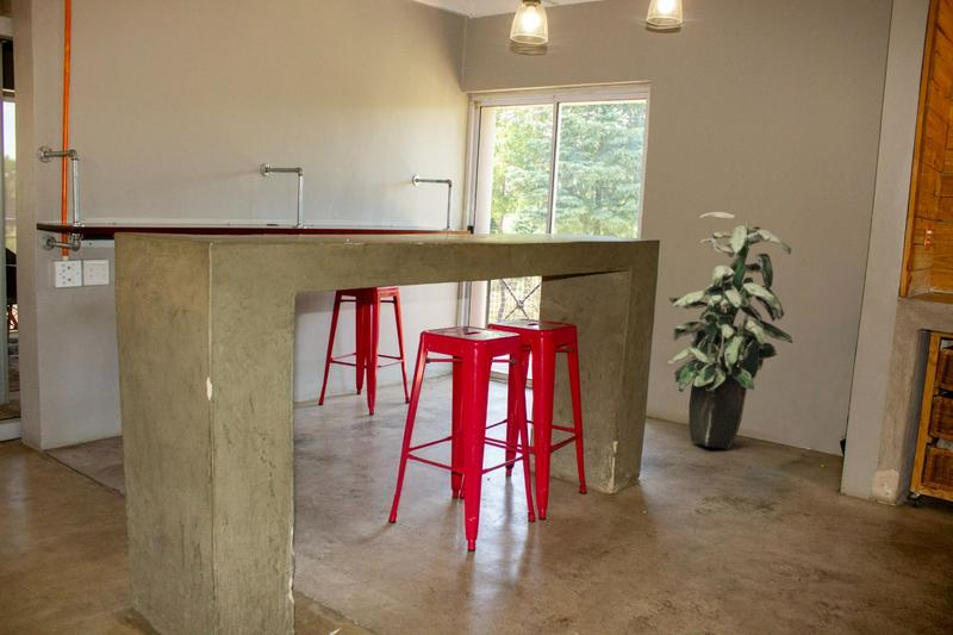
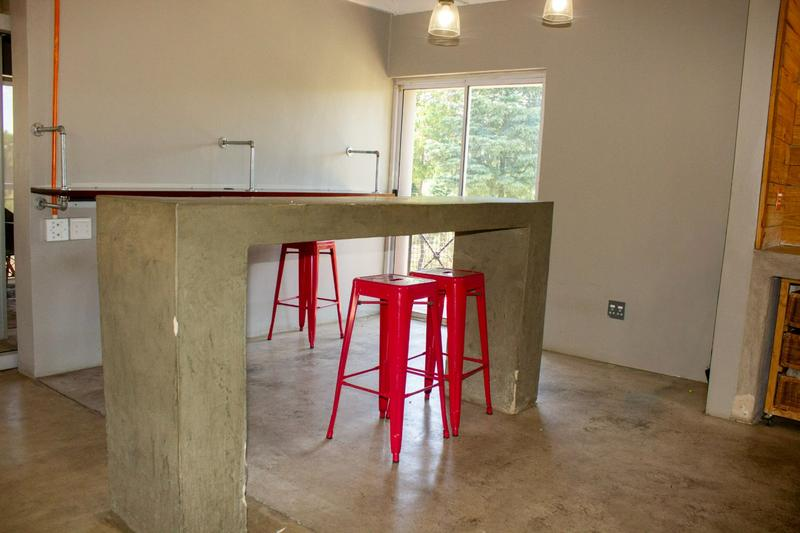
- indoor plant (722, 330)
